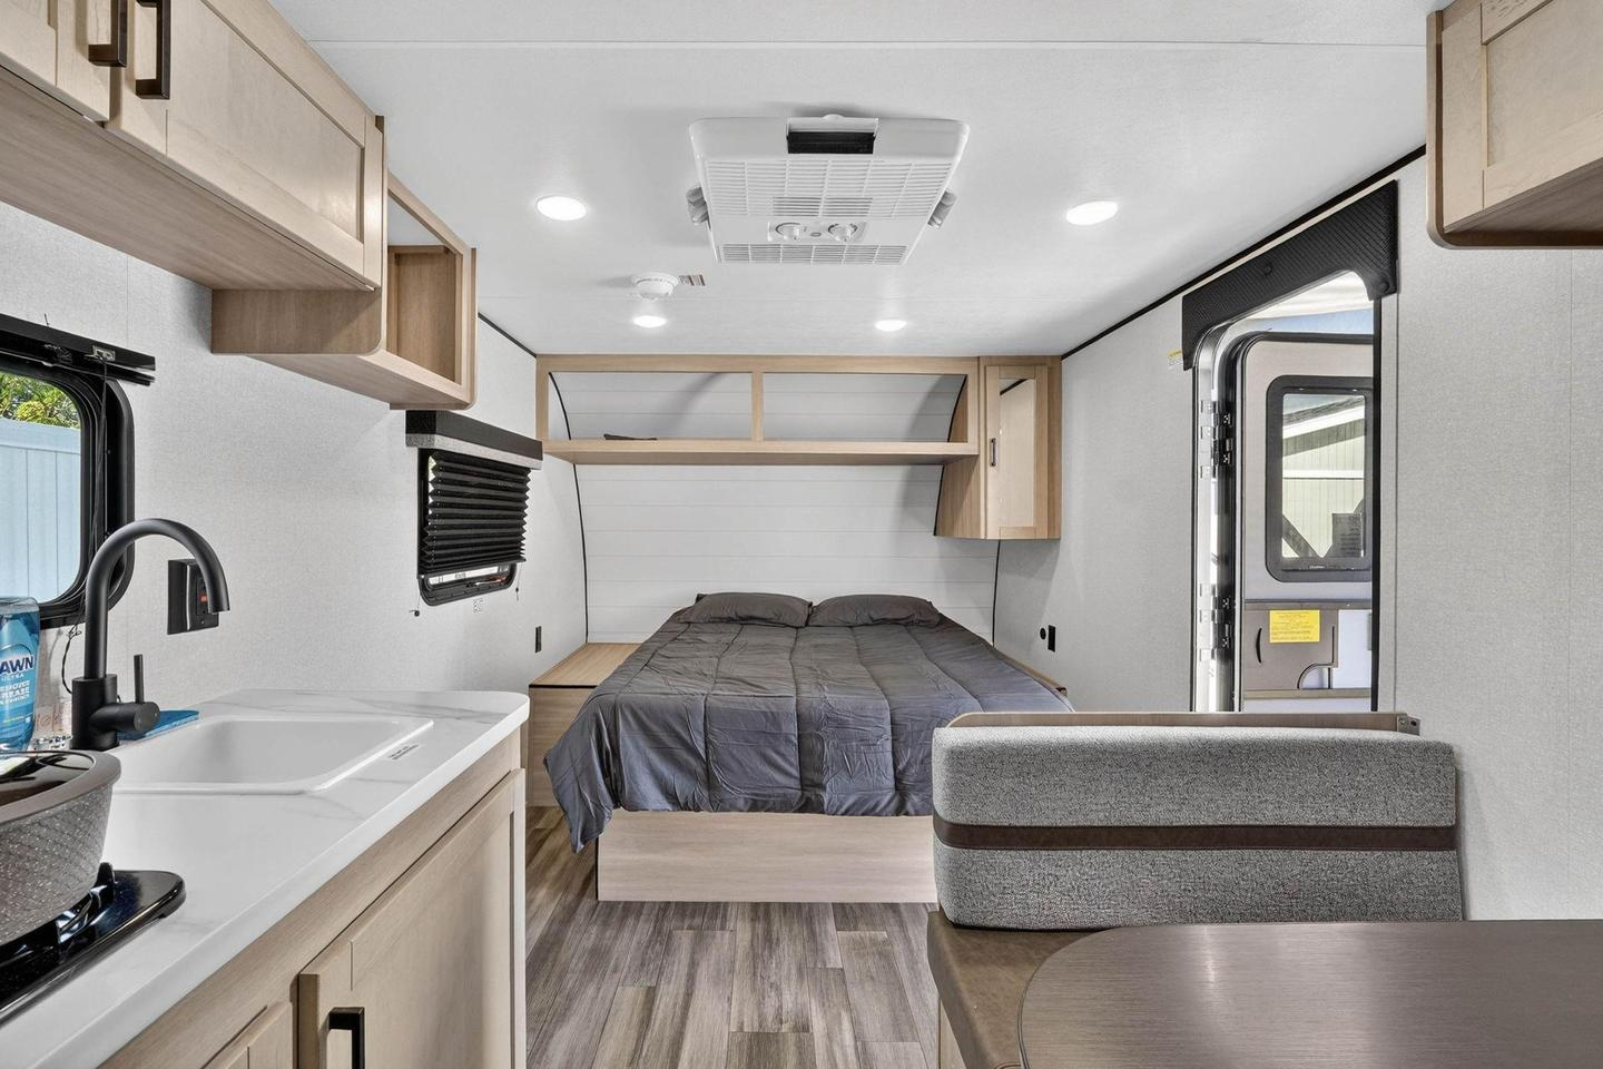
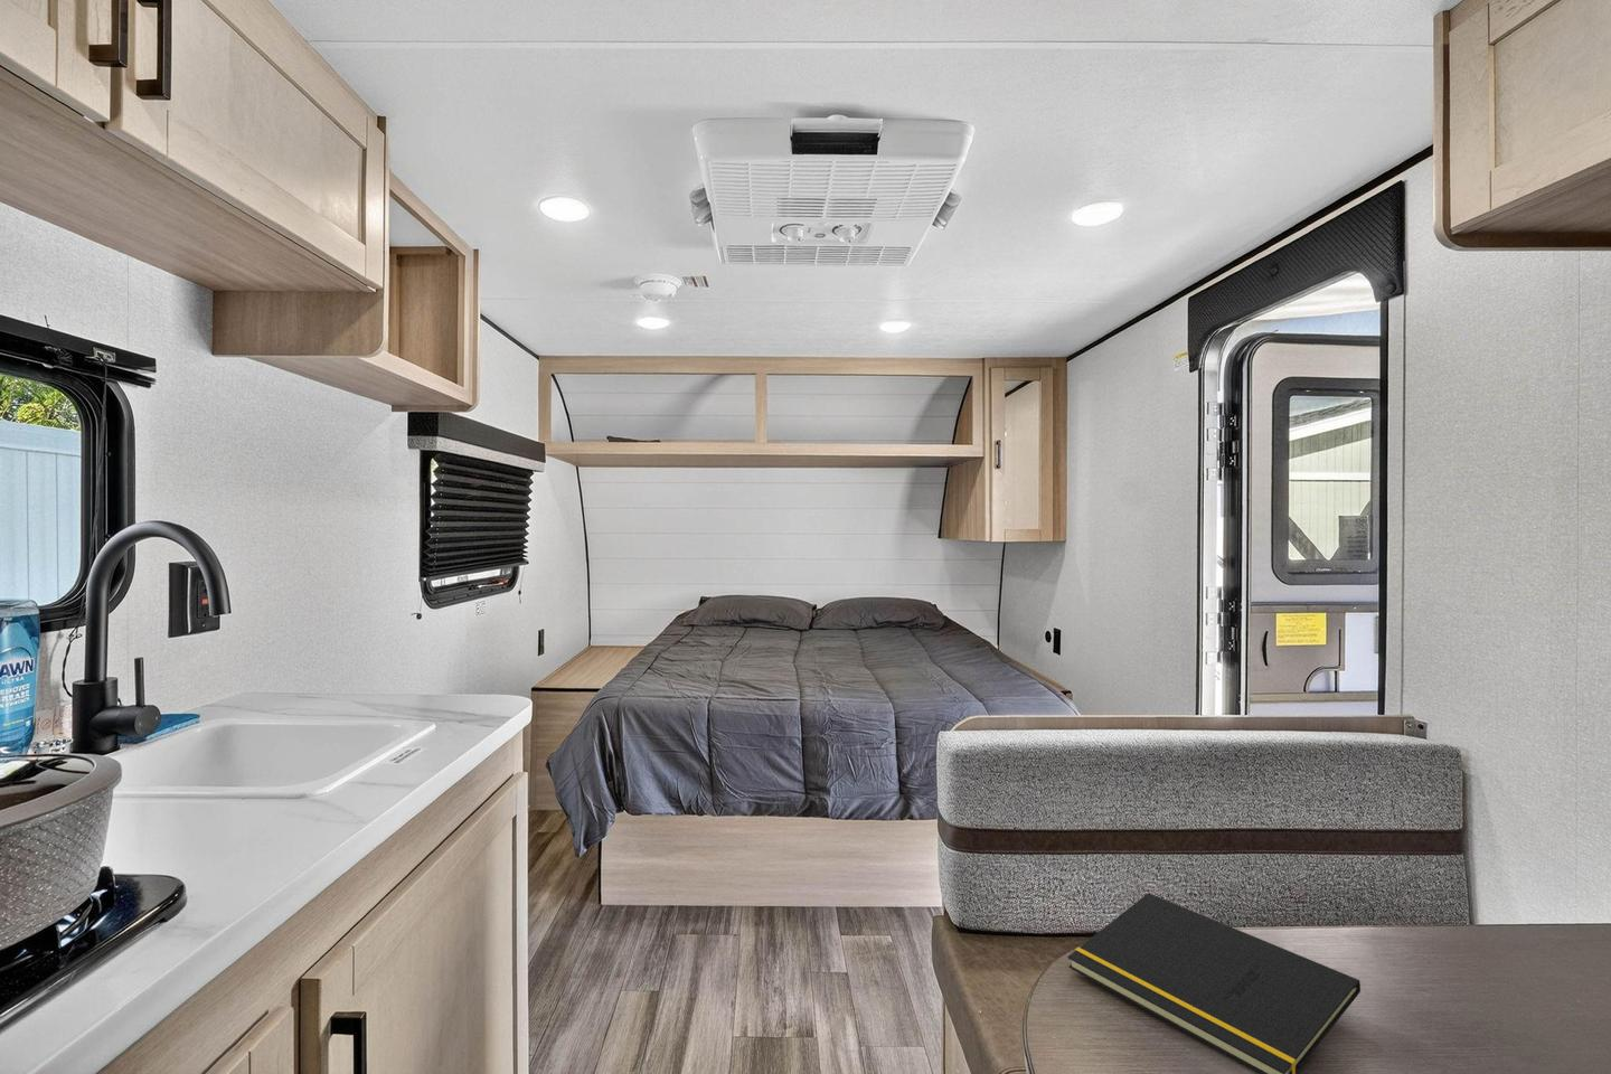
+ notepad (1205, 973)
